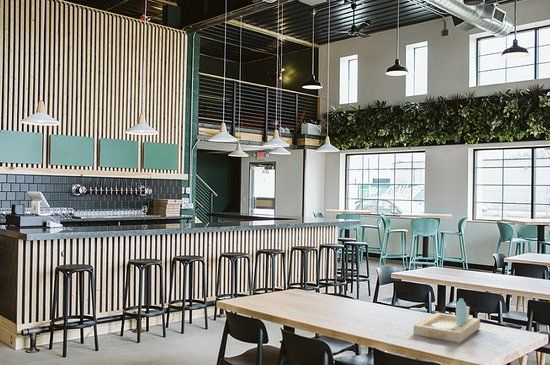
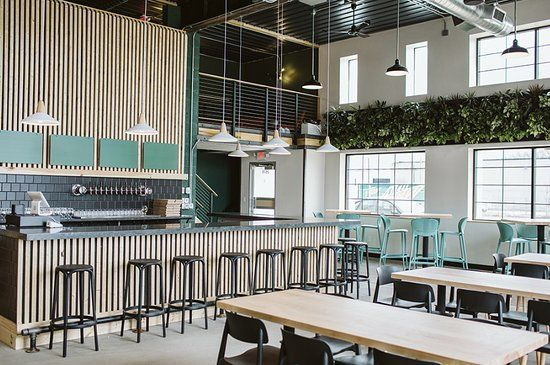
- serving tray (447, 315)
